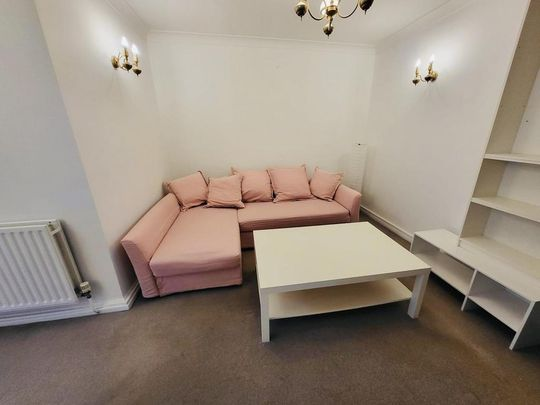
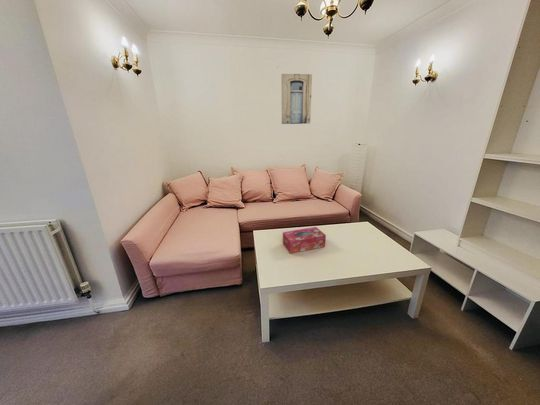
+ tissue box (303, 239)
+ wall art (296, 99)
